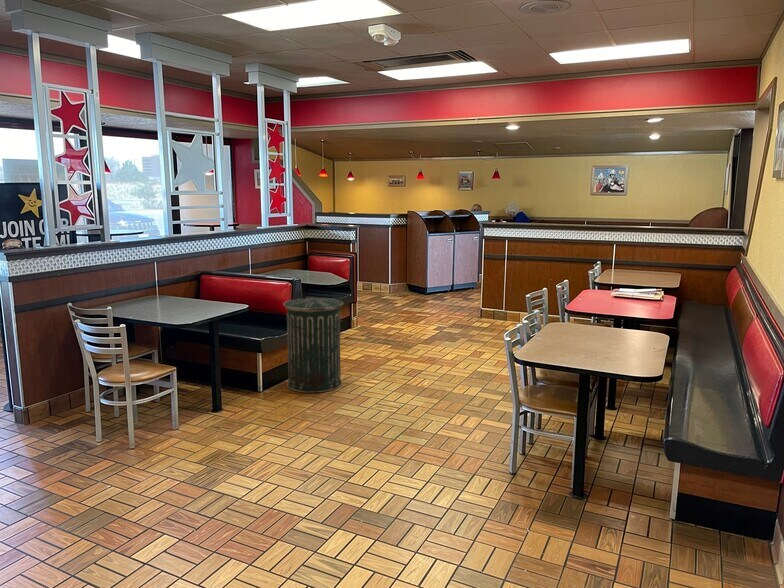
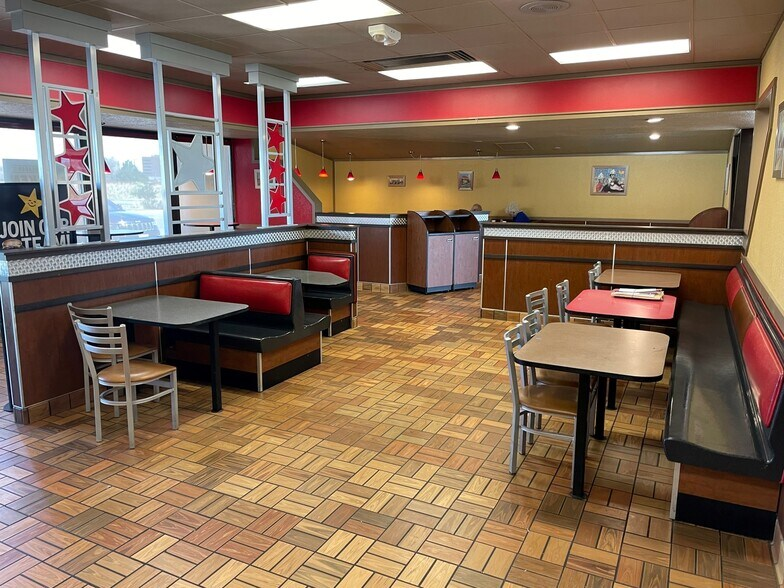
- trash can (314, 341)
